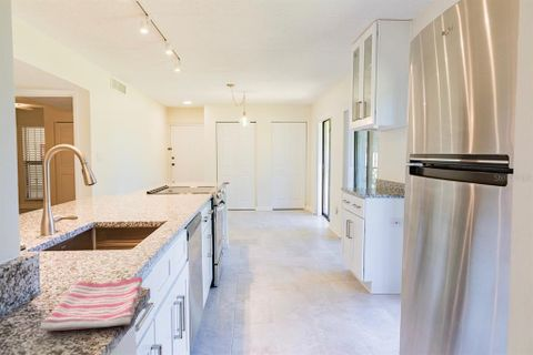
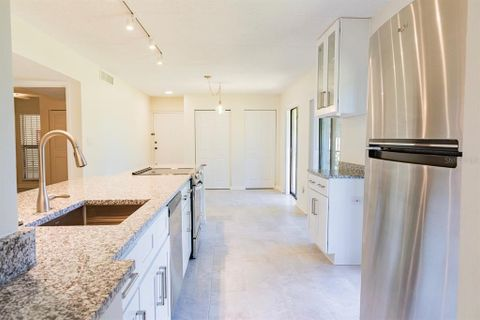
- dish towel (99, 300)
